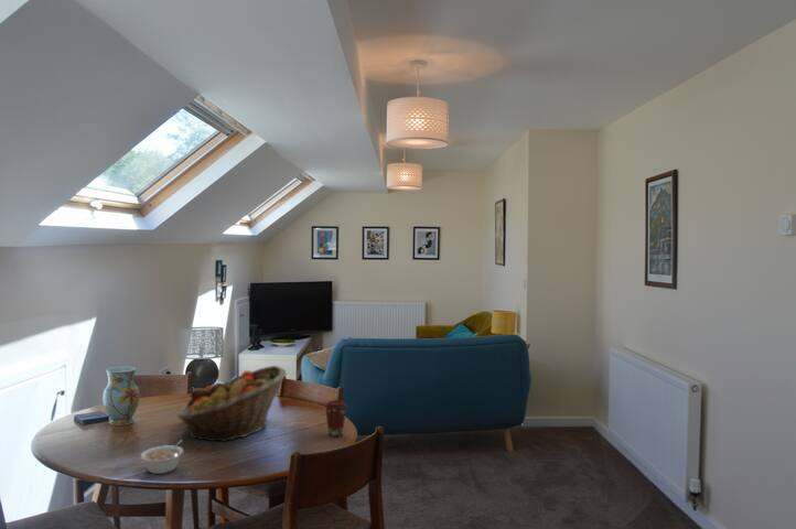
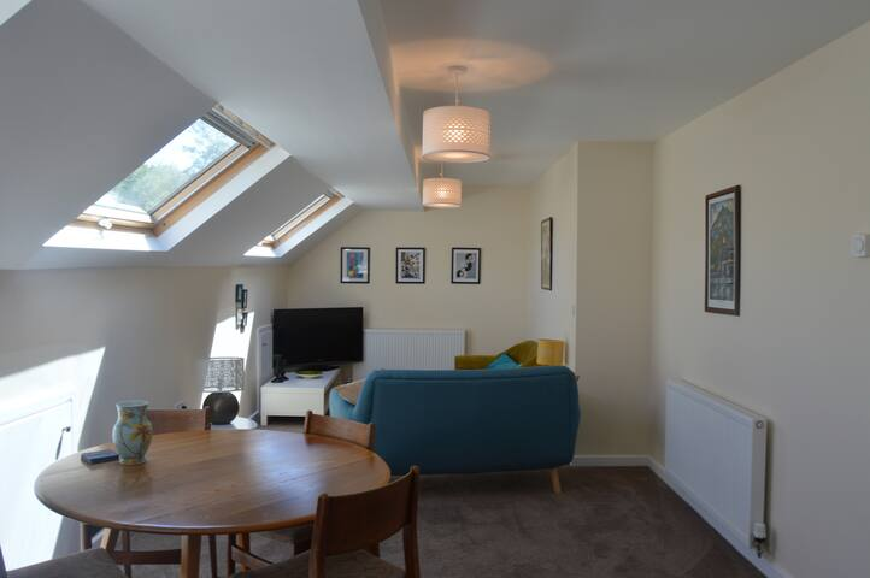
- coffee cup (335, 418)
- fruit basket (234, 399)
- legume (162, 457)
